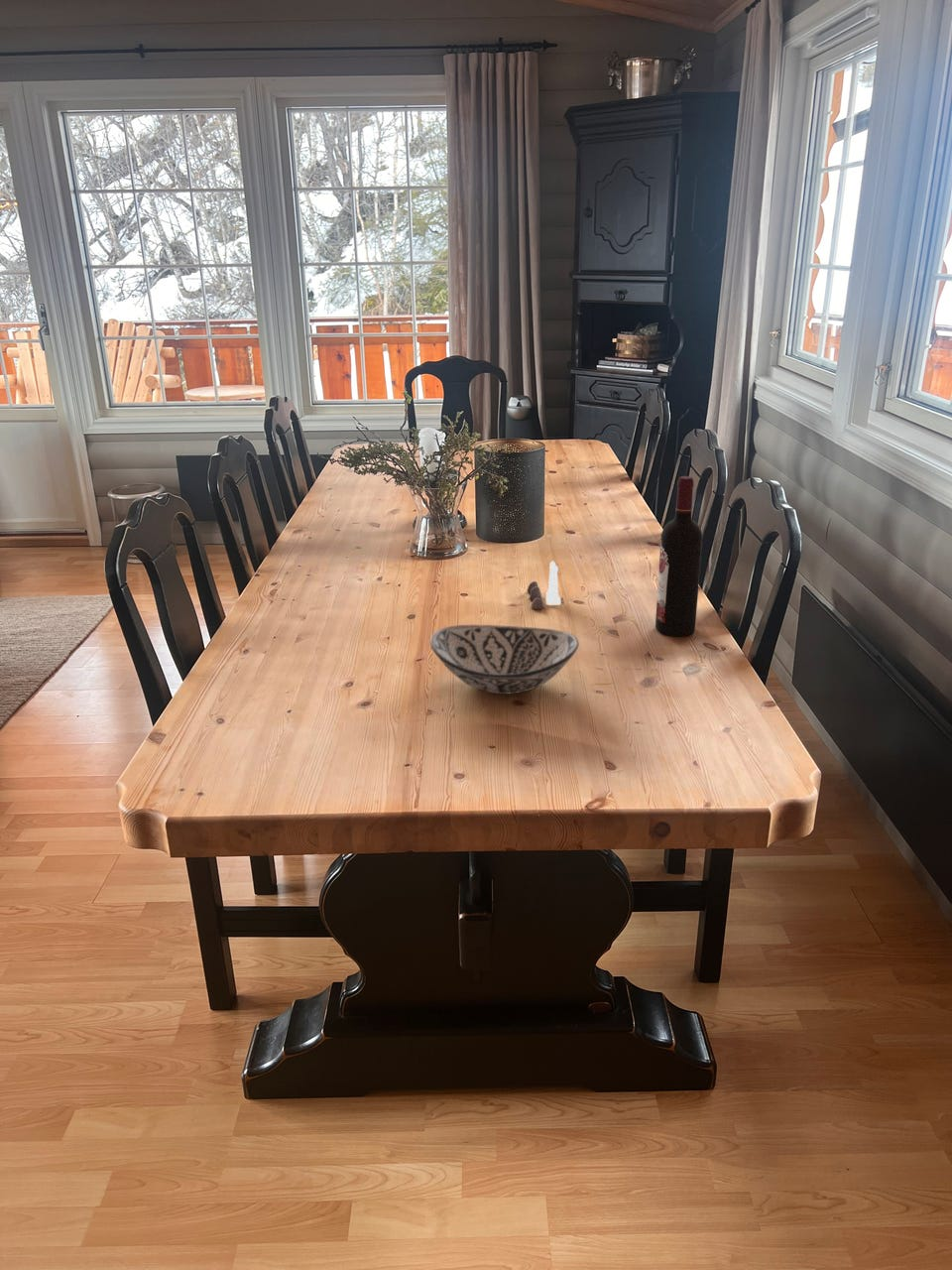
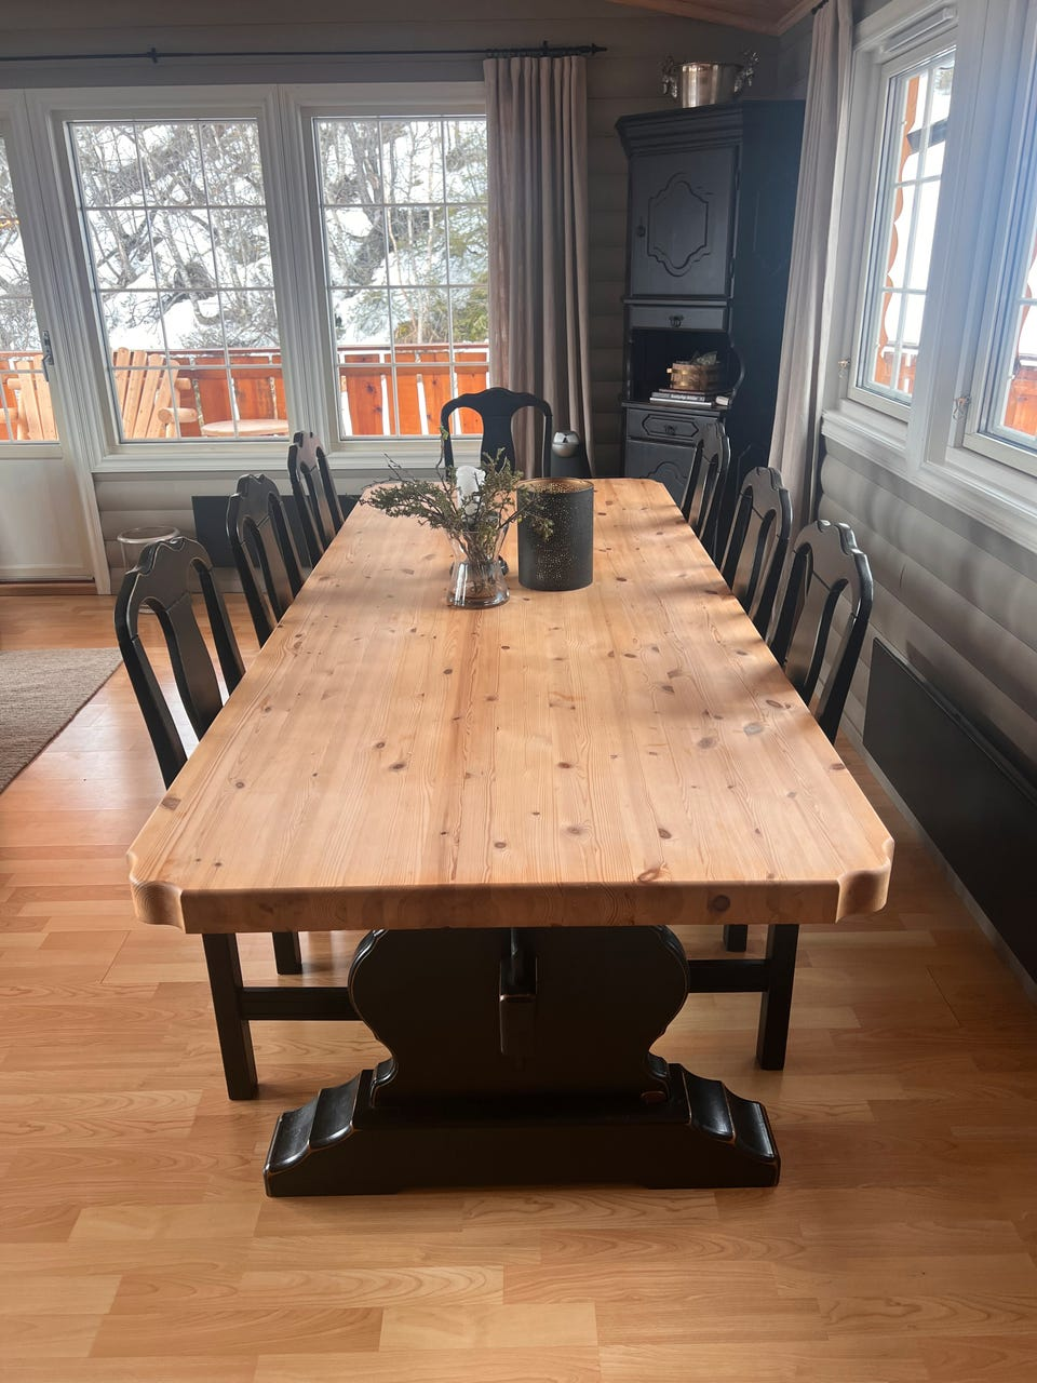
- wine bottle (680, 556)
- decorative bowl (504, 662)
- salt and pepper shaker set (548, 583)
